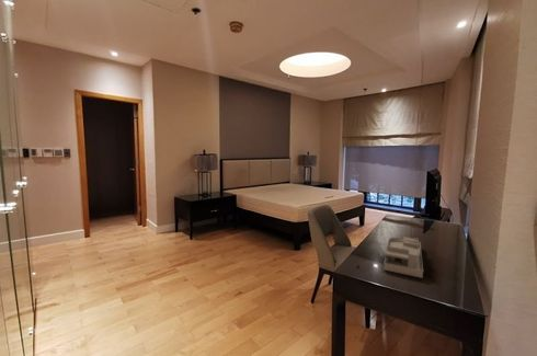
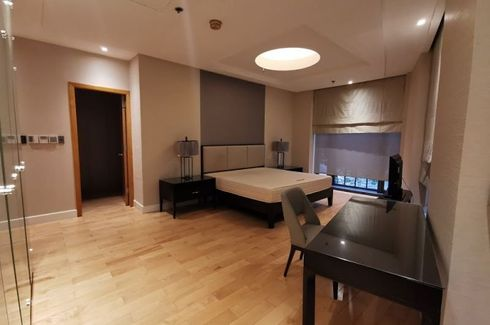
- desk organizer (403, 249)
